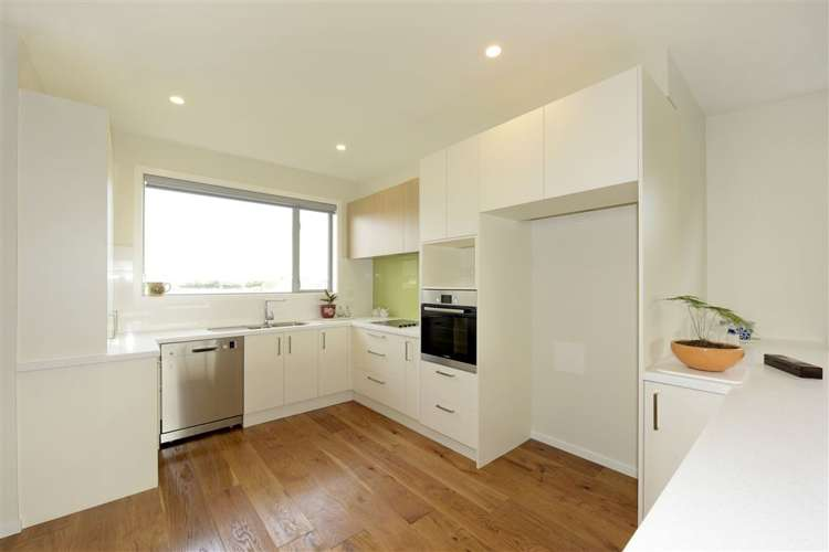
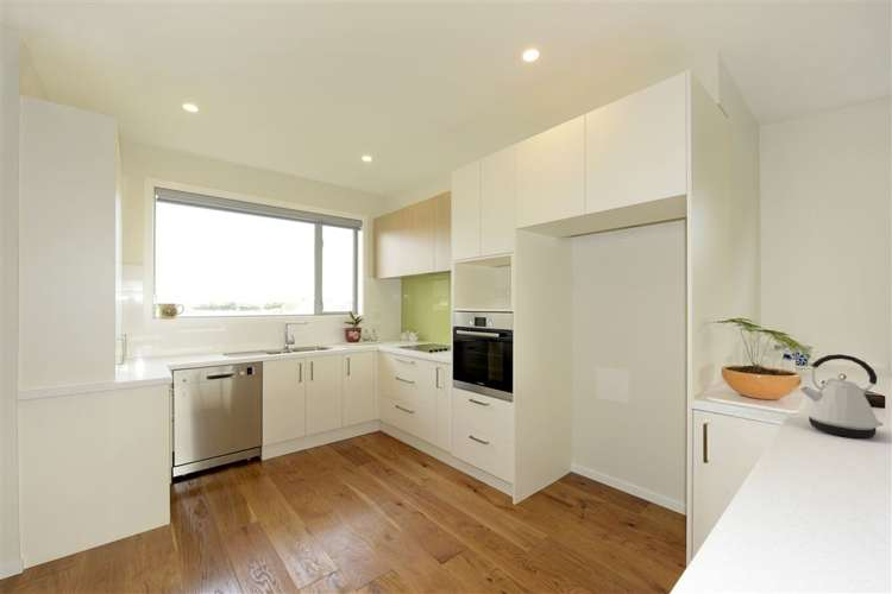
+ kettle (838, 392)
